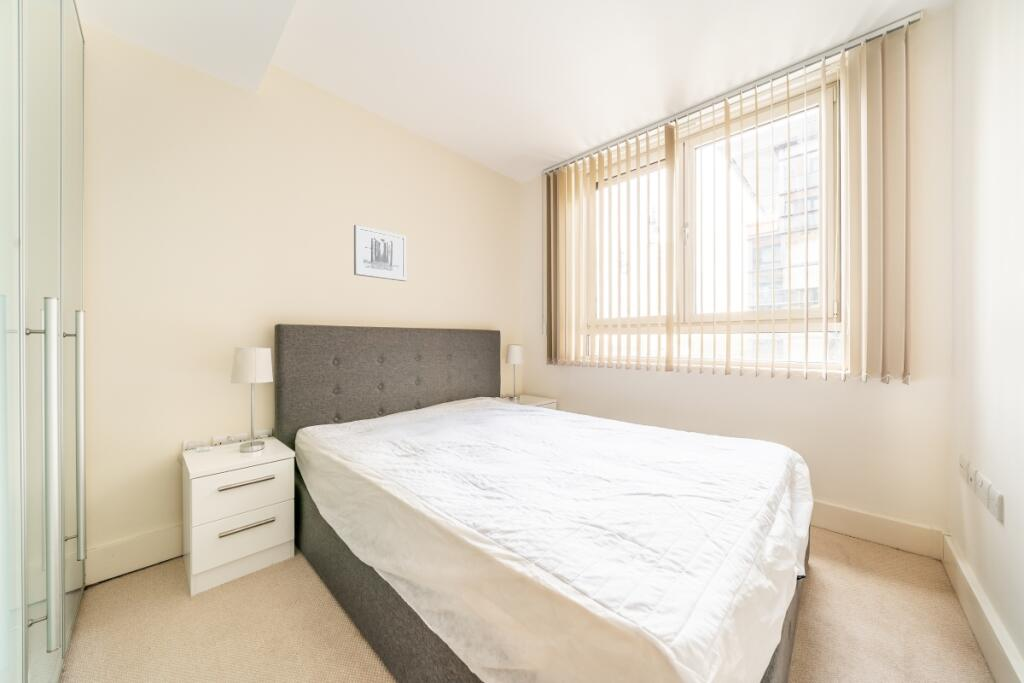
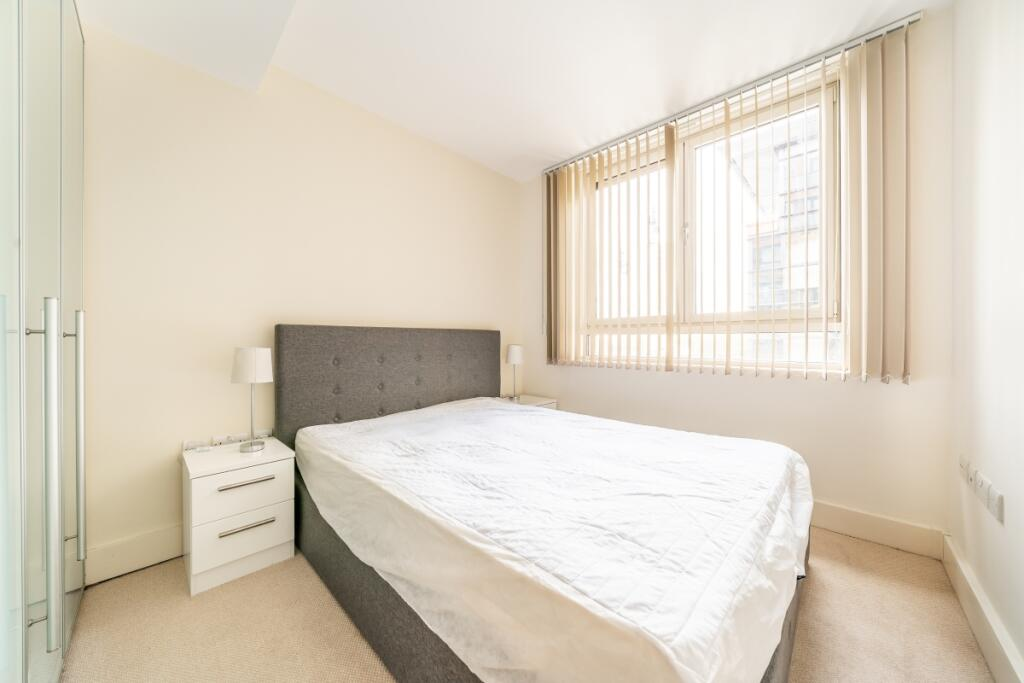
- wall art (381, 254)
